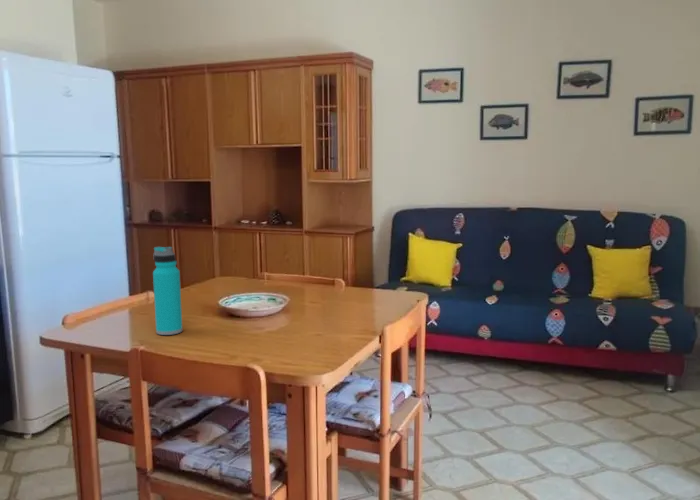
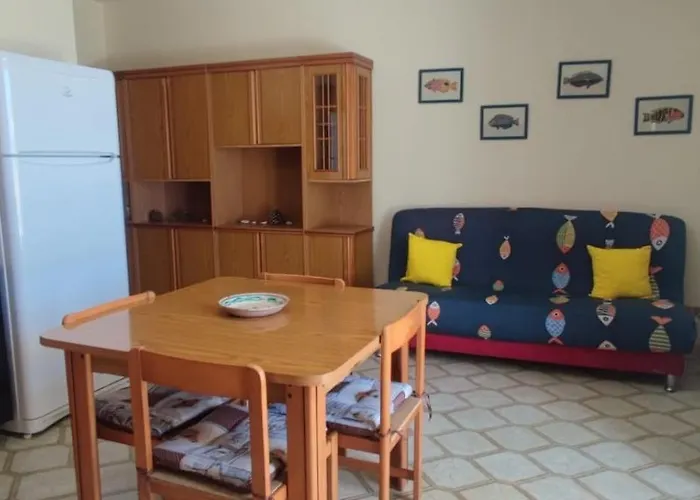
- water bottle (167, 289)
